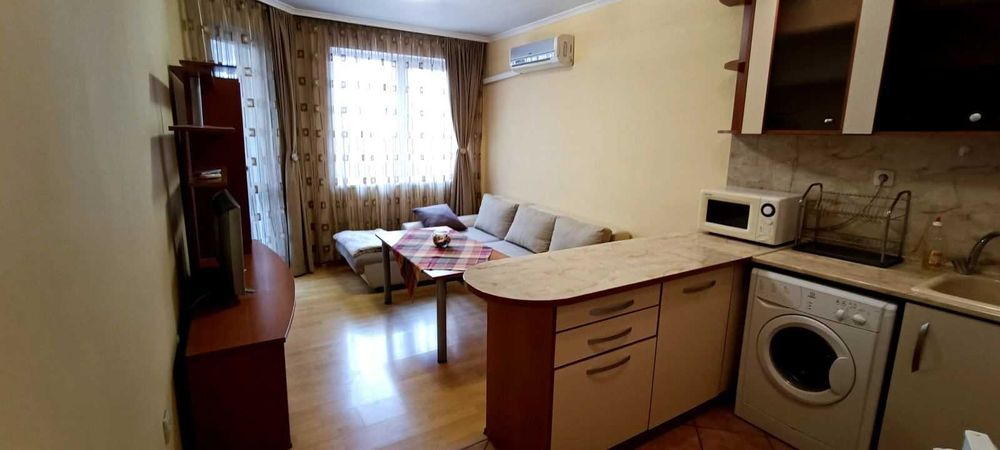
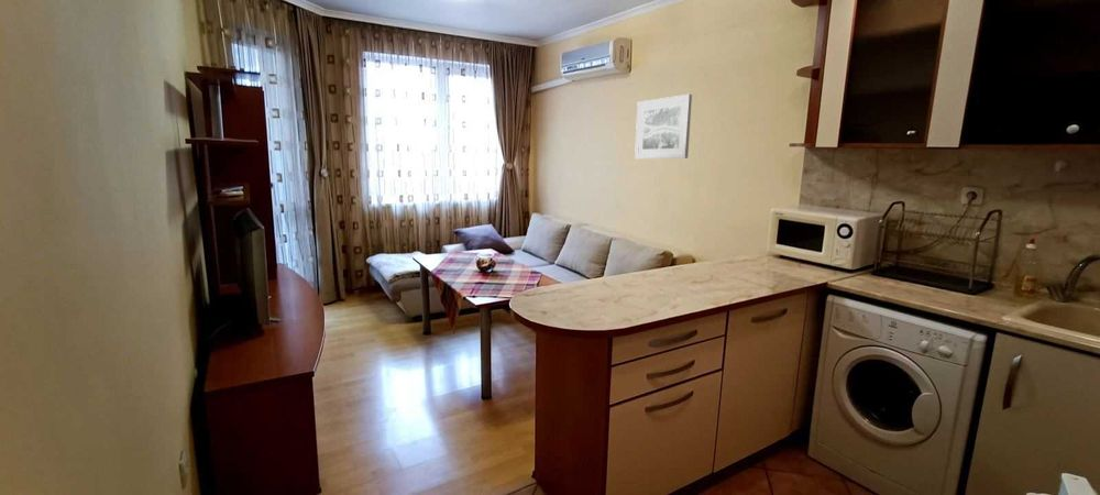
+ wall art (661, 129)
